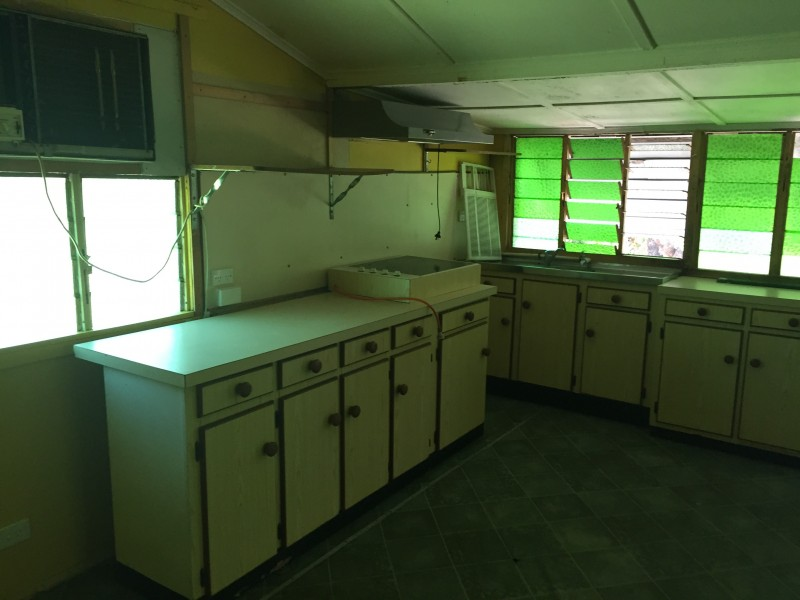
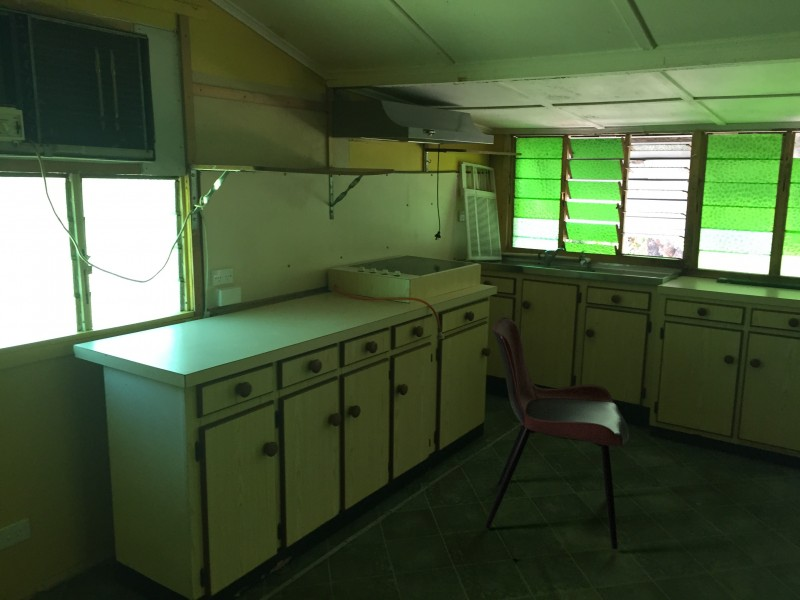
+ dining chair (557, 422)
